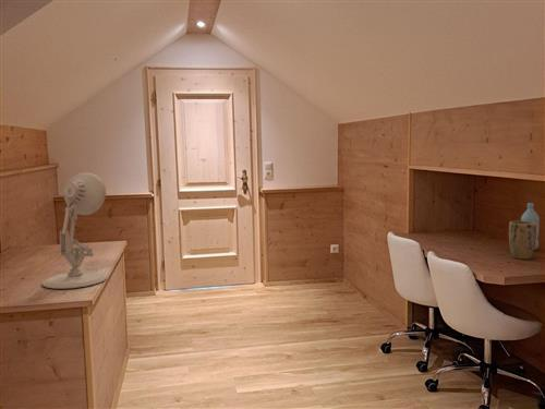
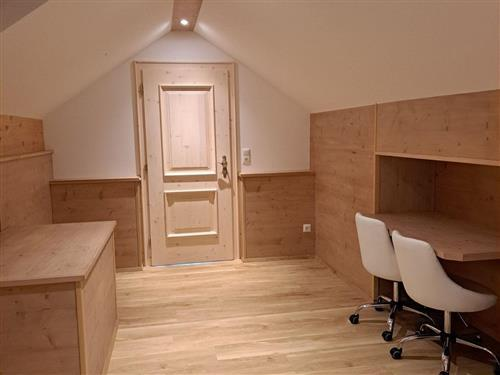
- plant pot (521, 240)
- desk lamp (74, 226)
- water bottle (532, 221)
